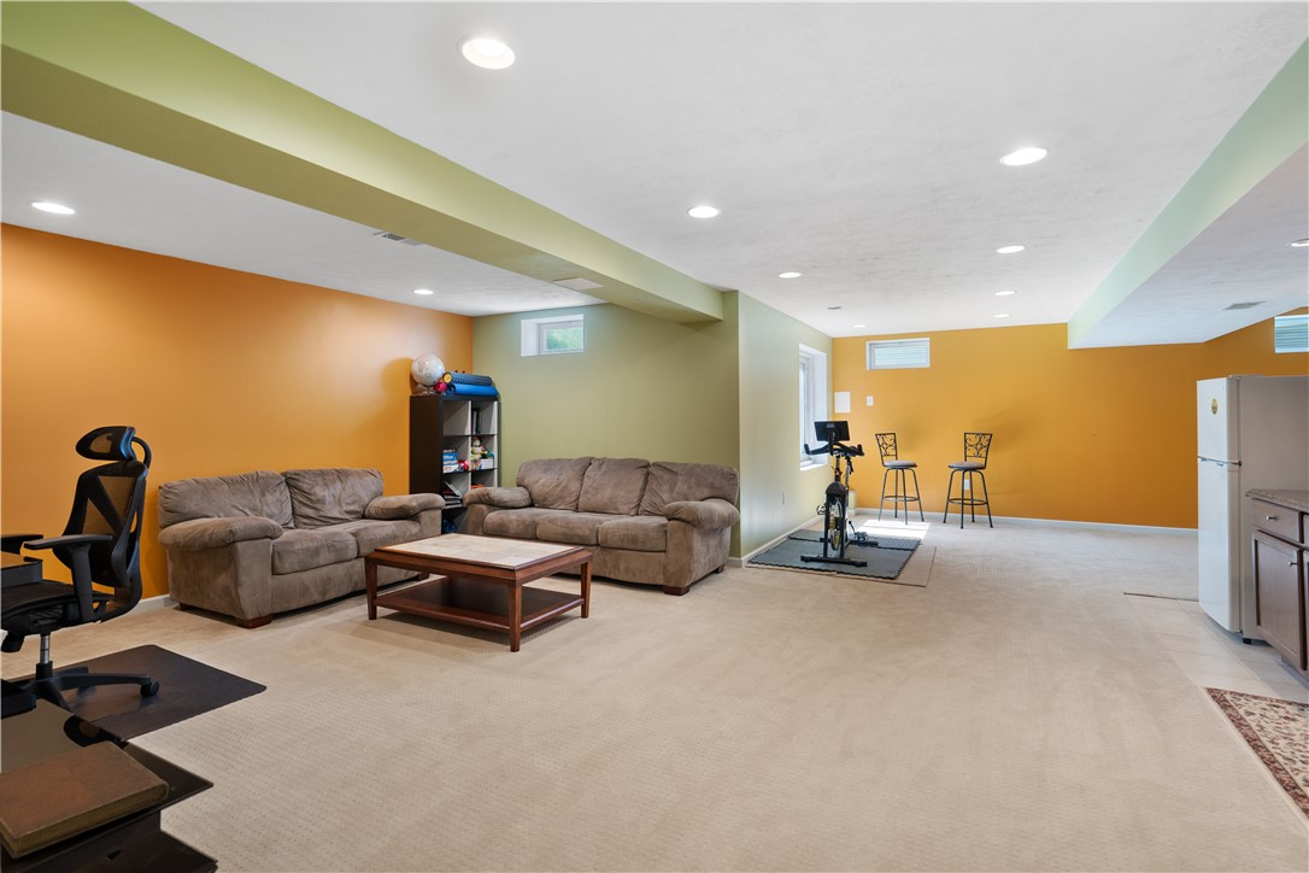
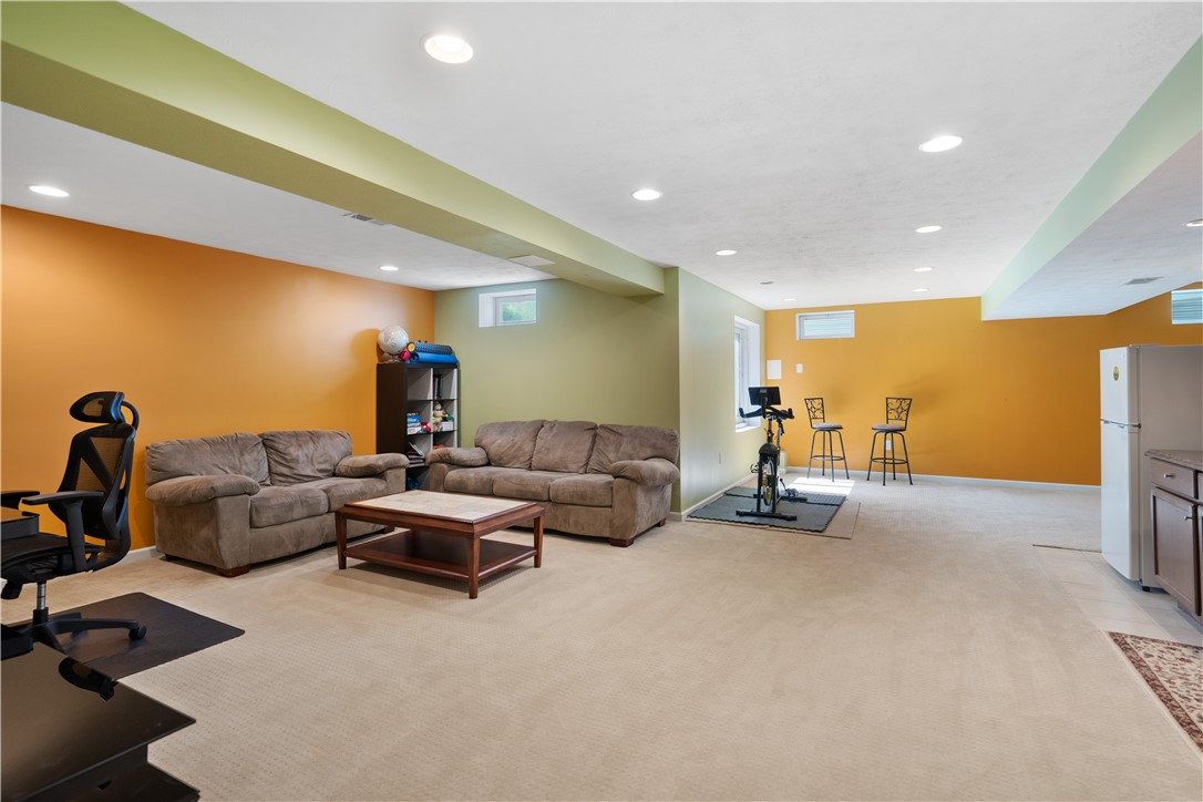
- notebook (69, 790)
